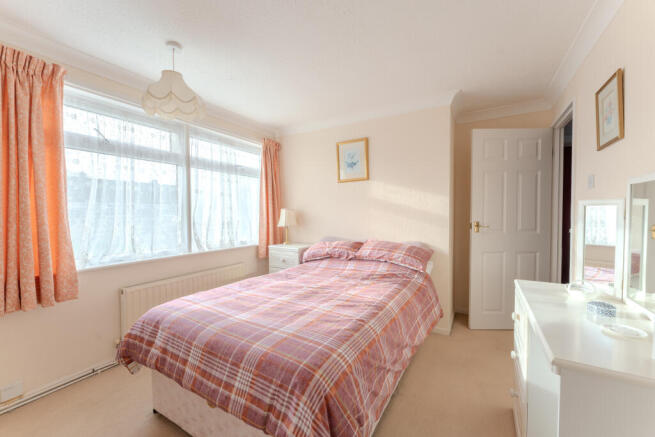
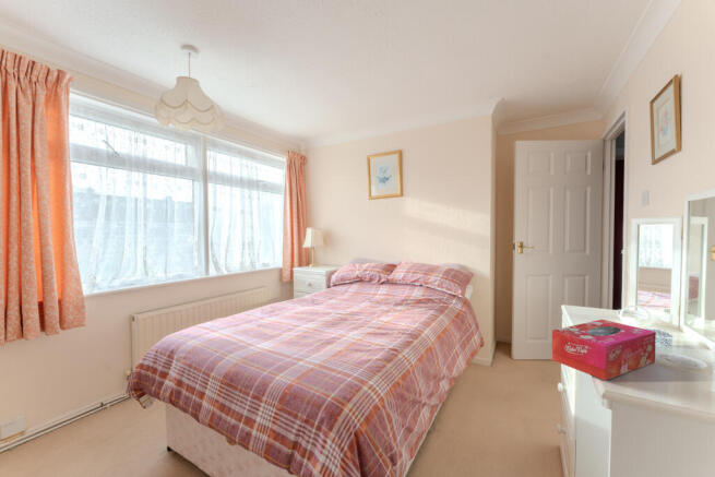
+ tissue box (603, 345)
